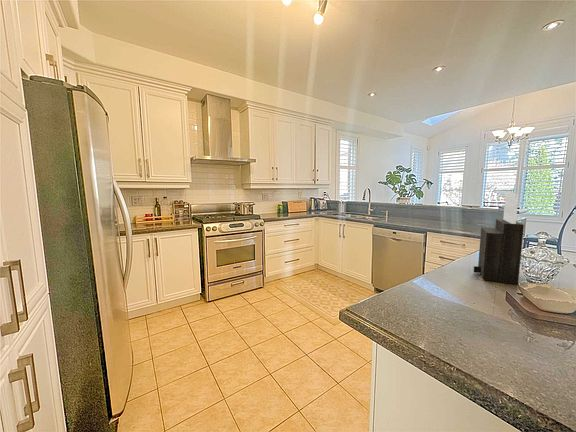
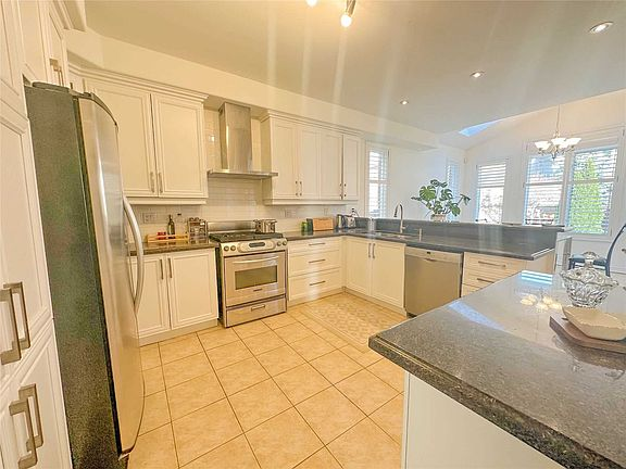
- knife block (495, 234)
